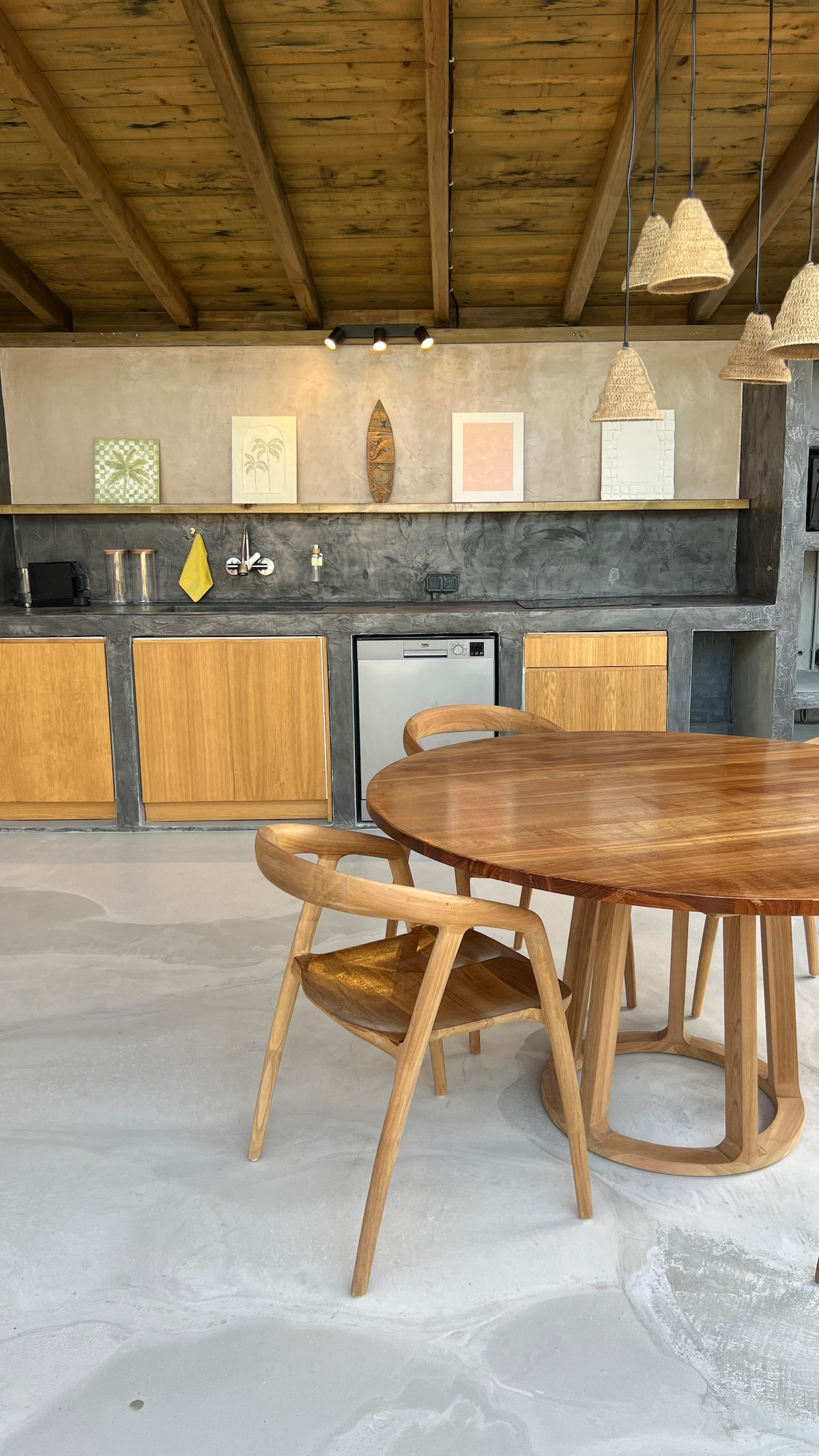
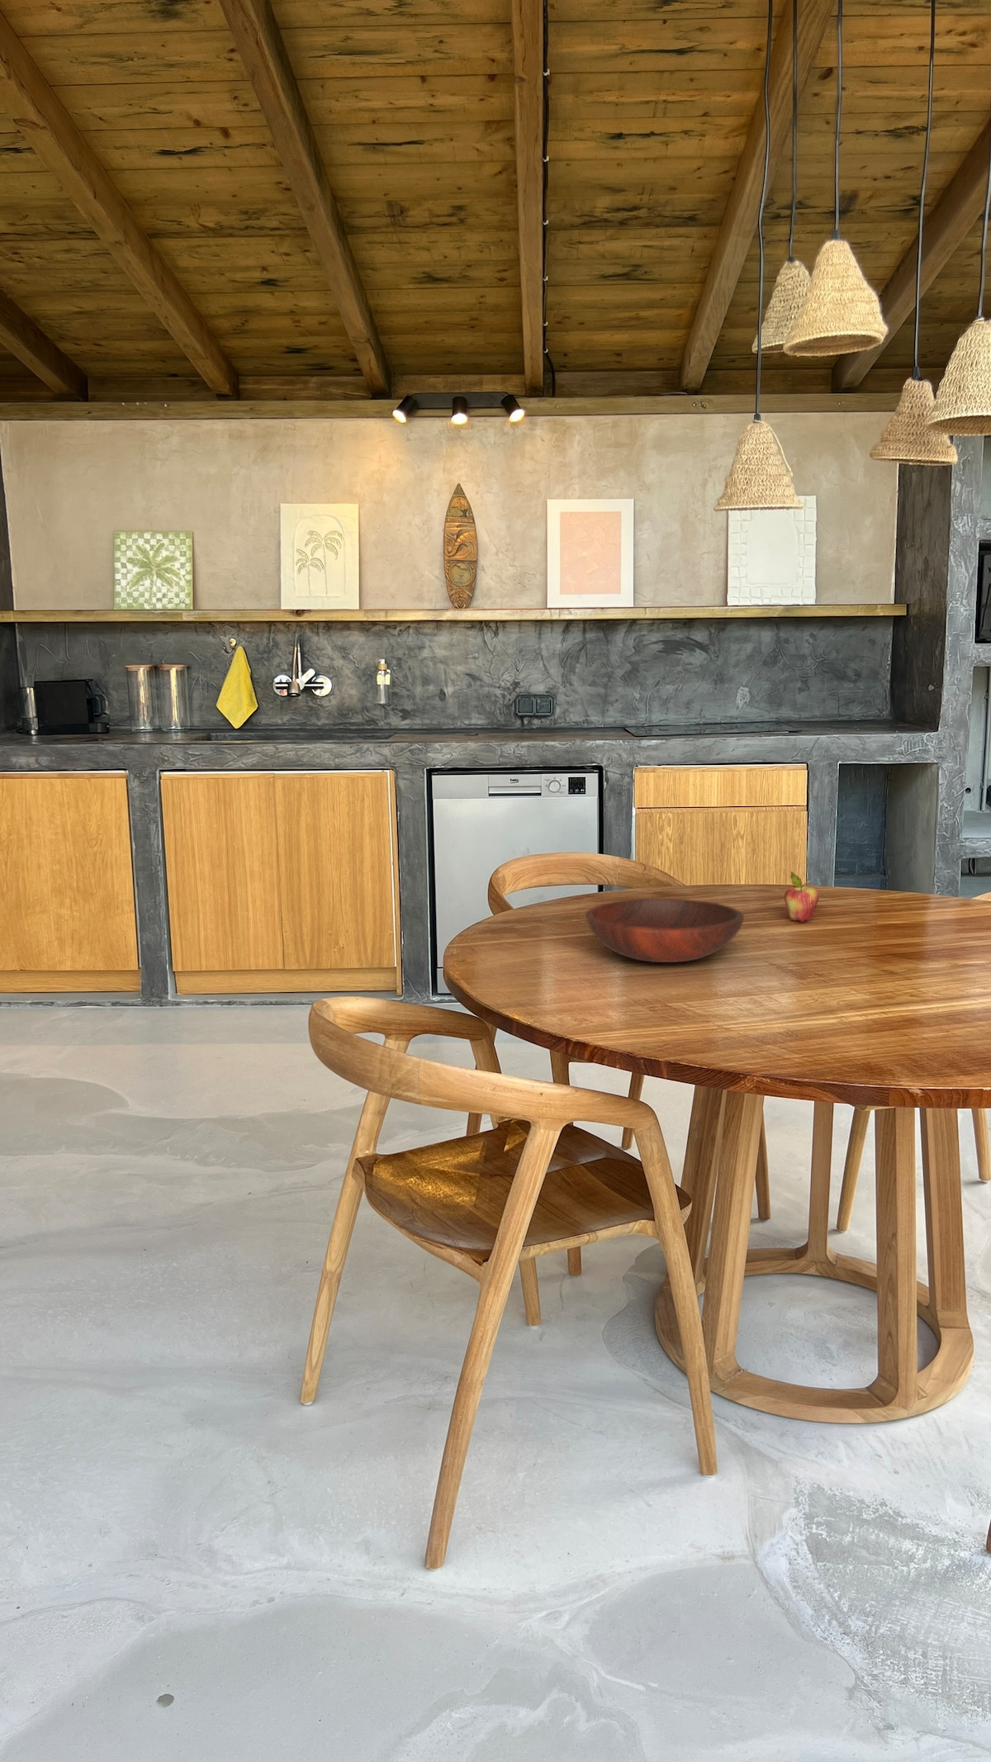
+ wooden bowl (663, 934)
+ fruit (801, 897)
